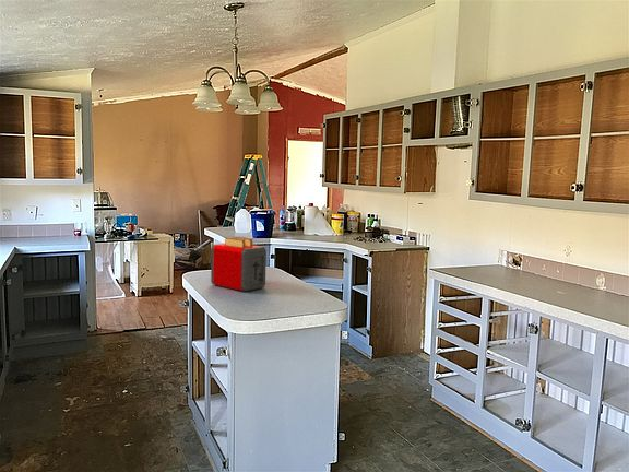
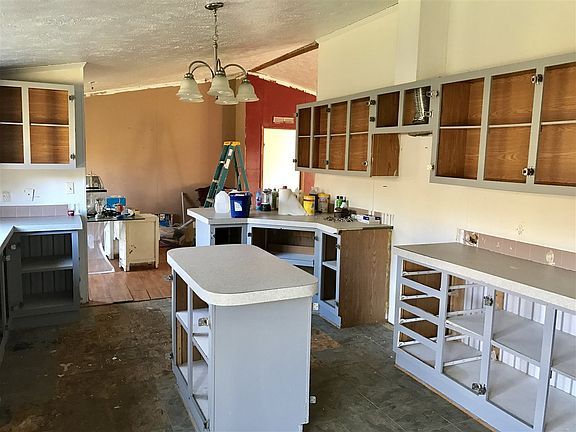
- toaster (238, 261)
